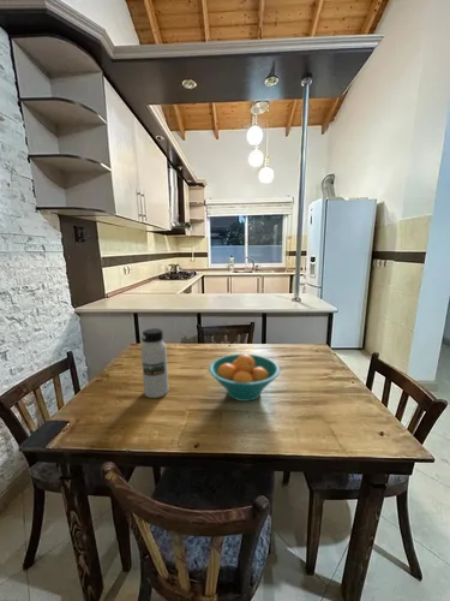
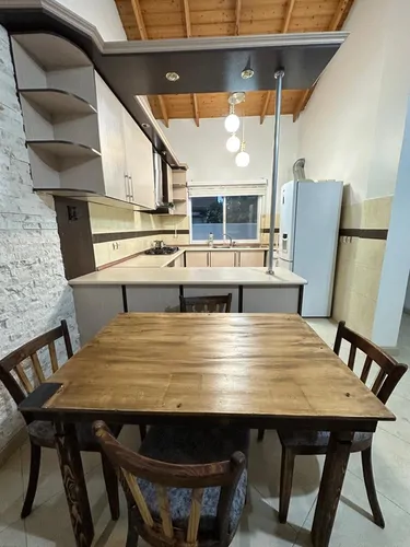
- water bottle (154, 362)
- fruit bowl (244, 374)
